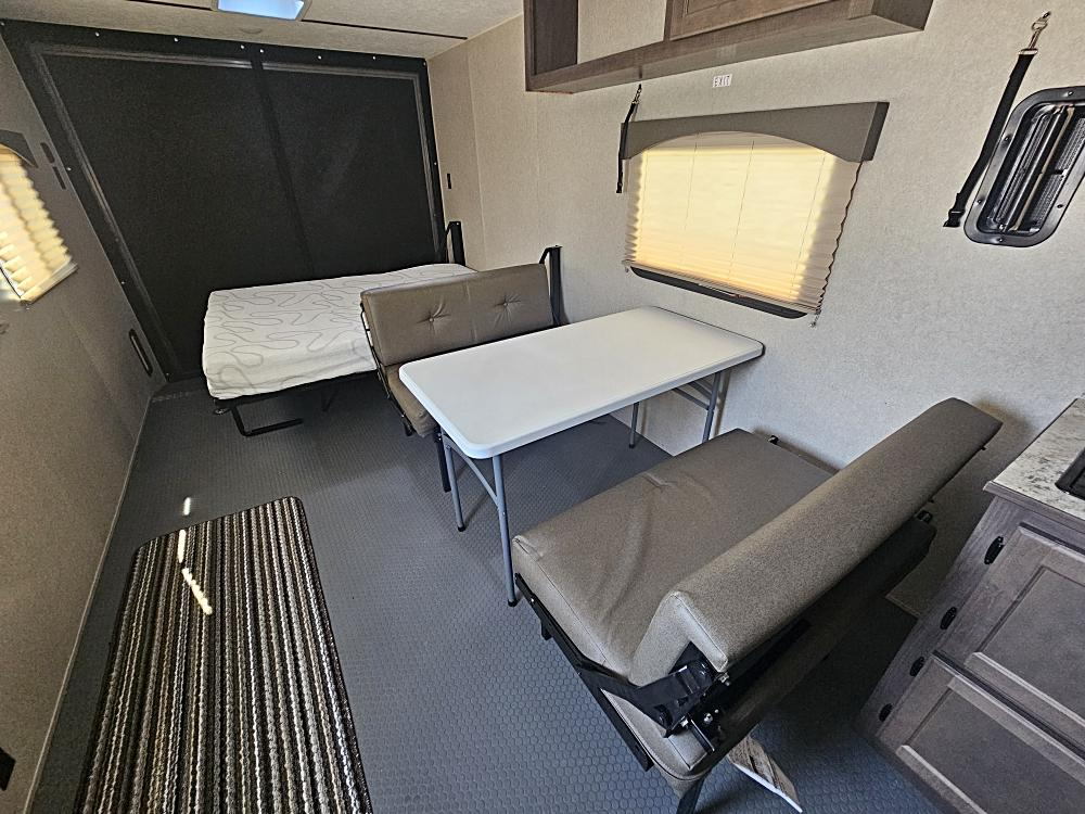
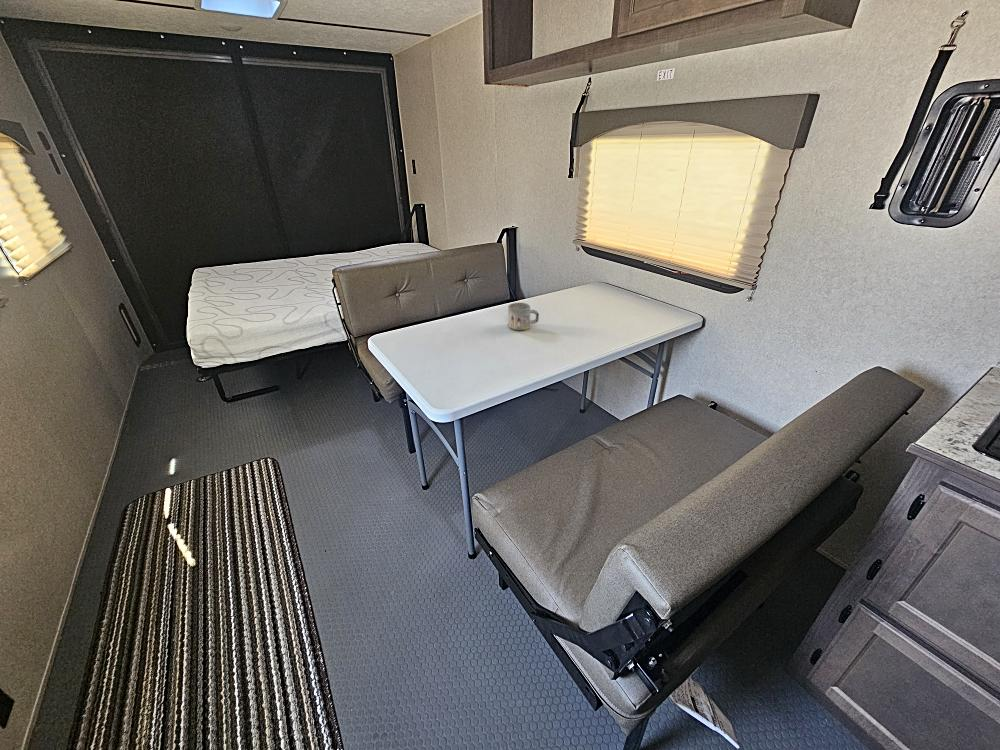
+ mug (523, 316)
